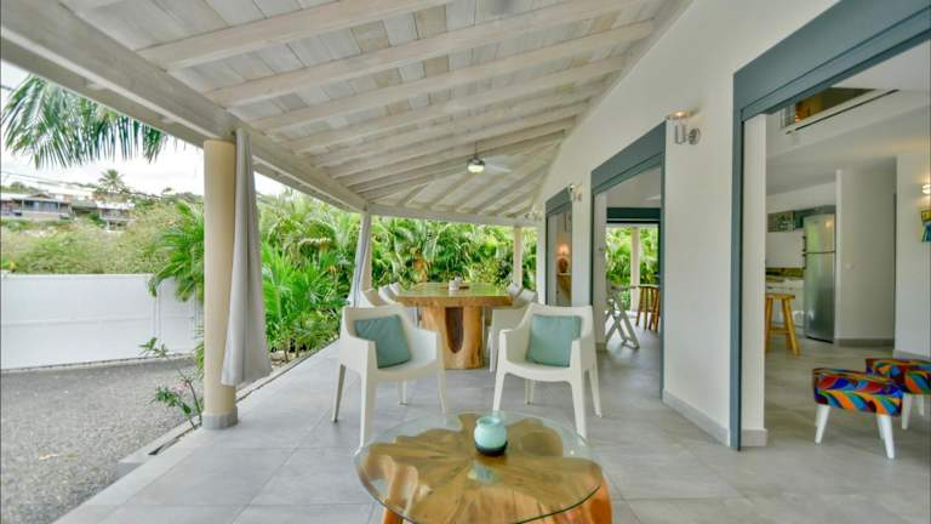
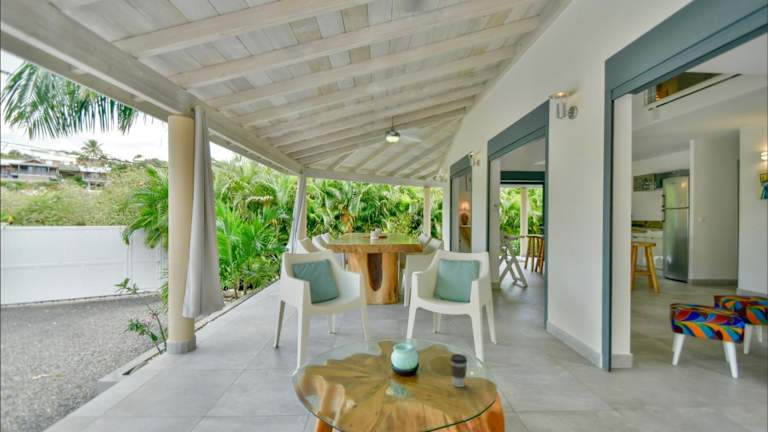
+ coffee cup (458, 370)
